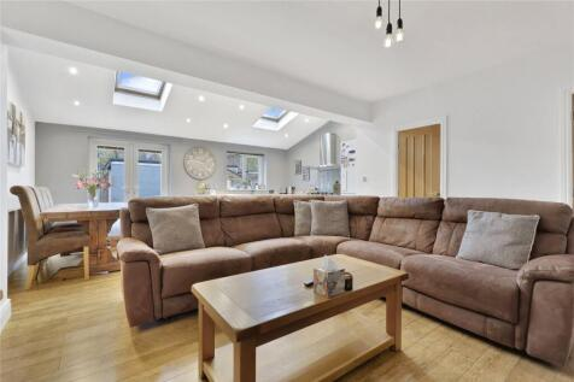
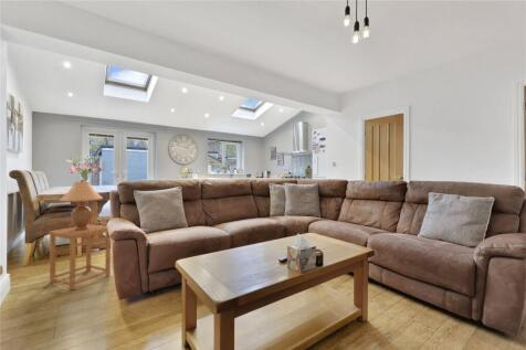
+ table lamp (82, 203)
+ side table (86, 254)
